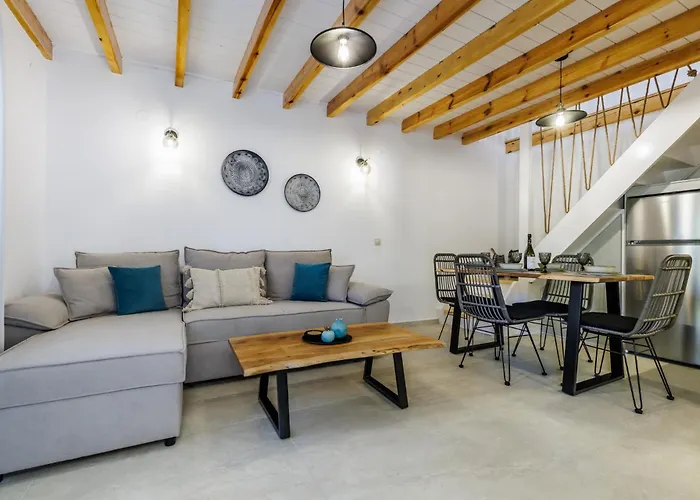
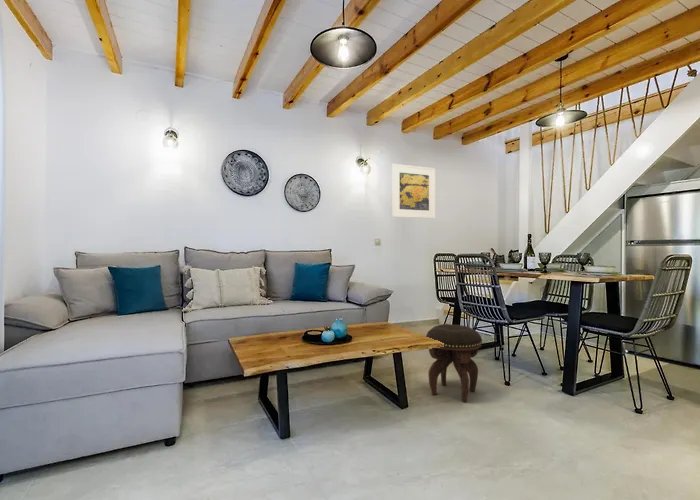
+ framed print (414, 191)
+ footstool (453, 360)
